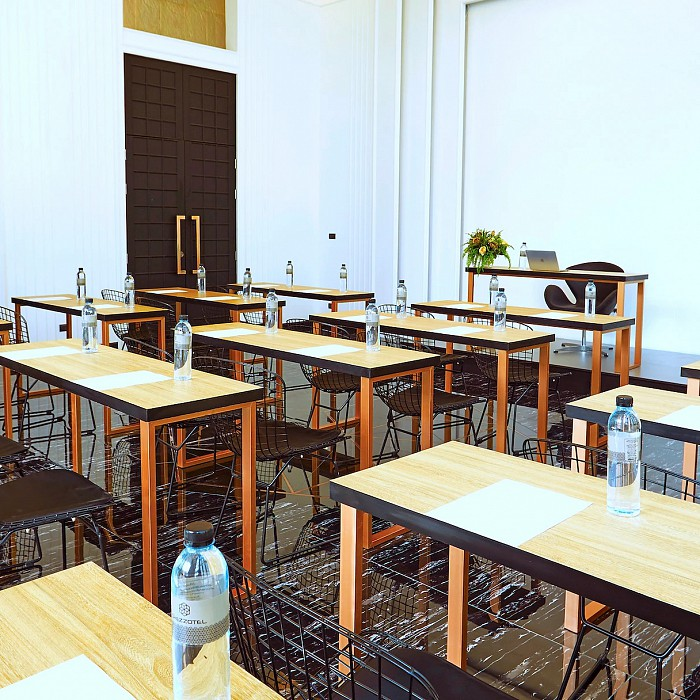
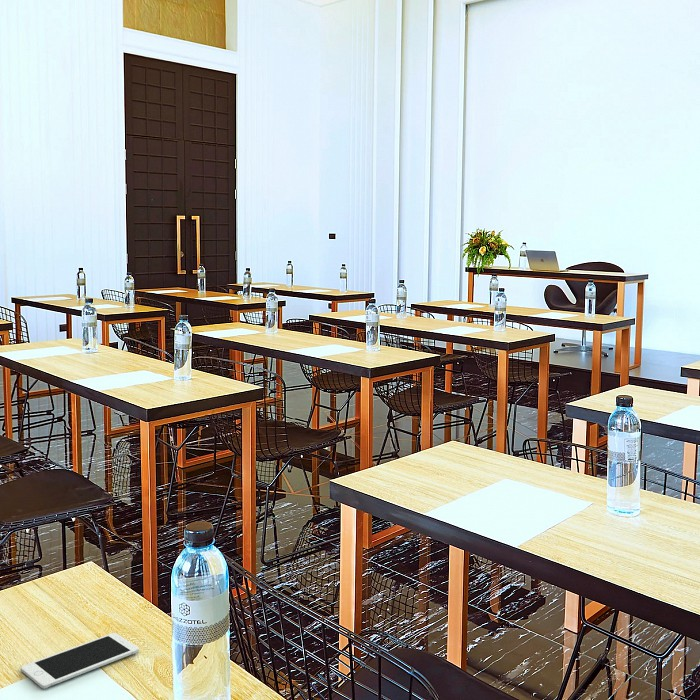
+ cell phone (81, 659)
